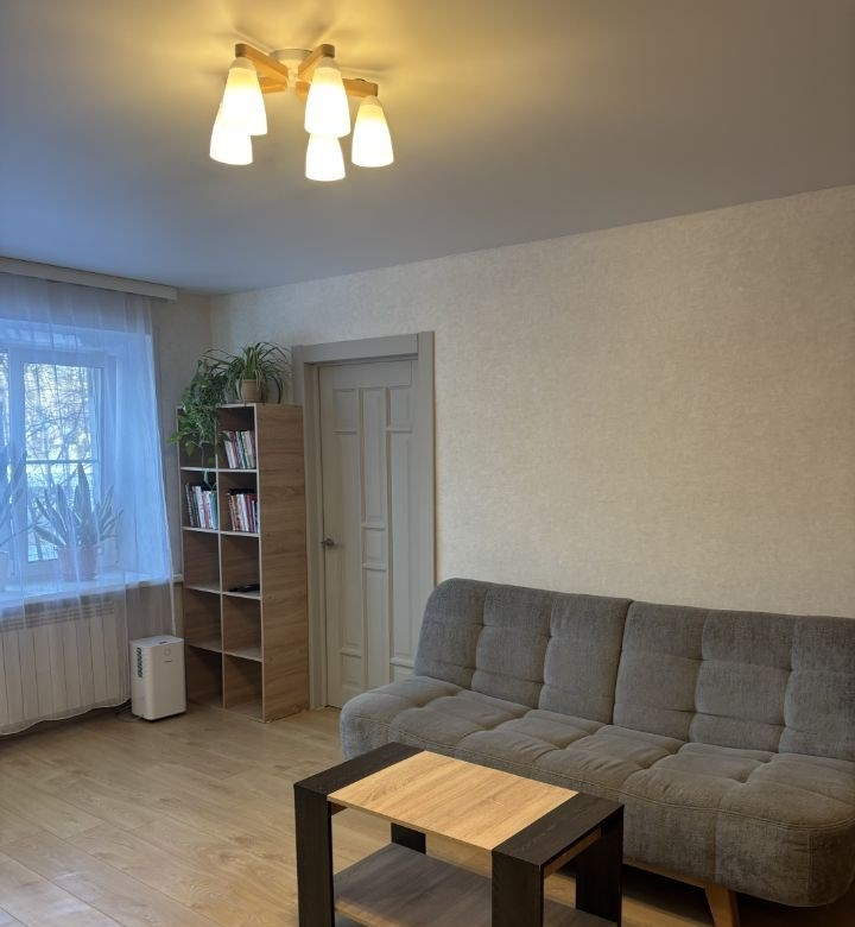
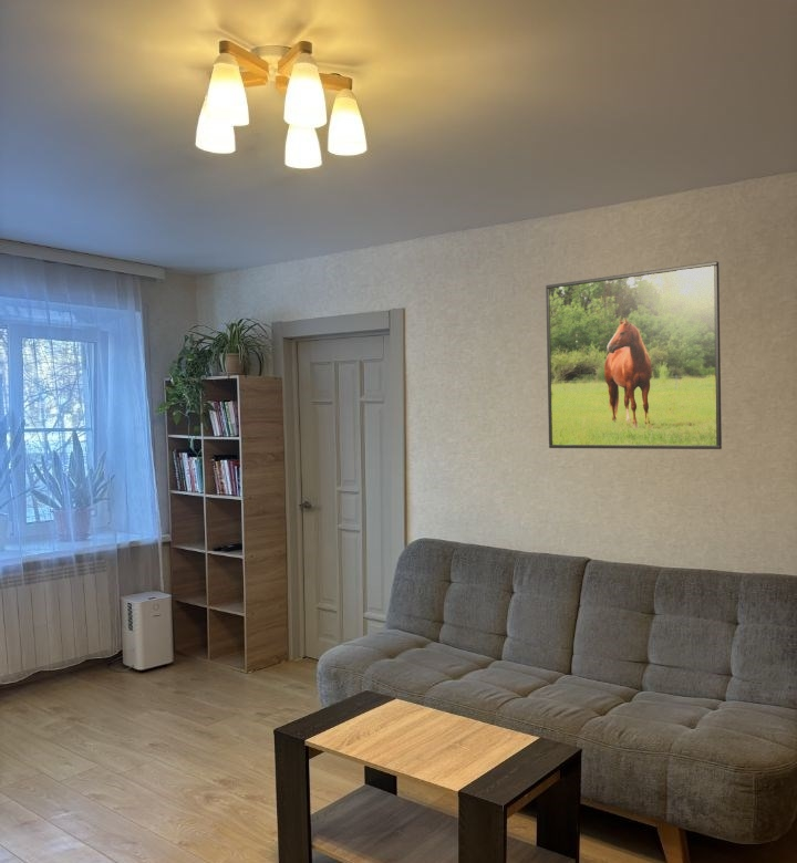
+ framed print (628, 361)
